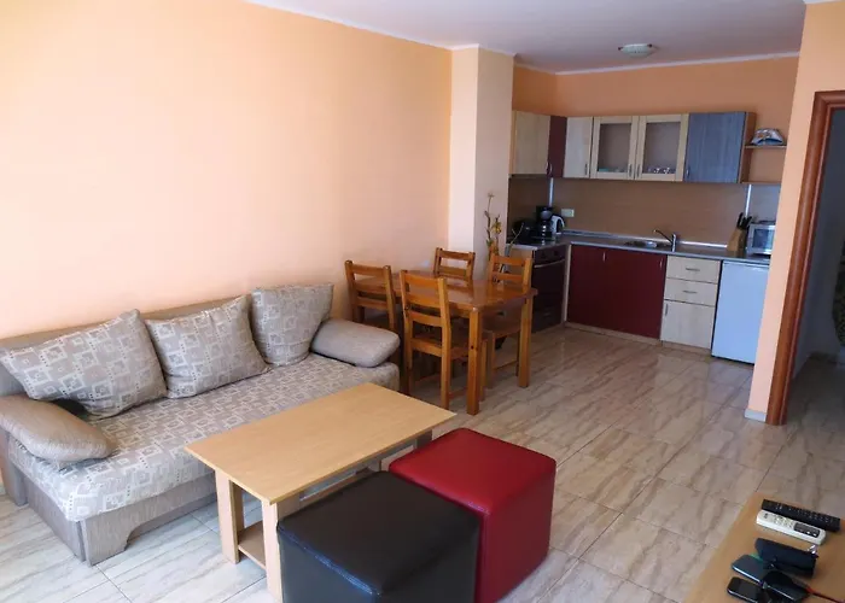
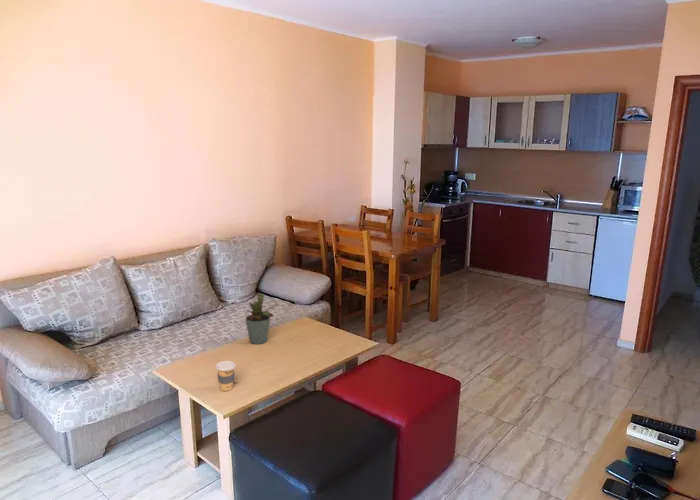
+ coffee cup (226, 376)
+ potted plant (262, 317)
